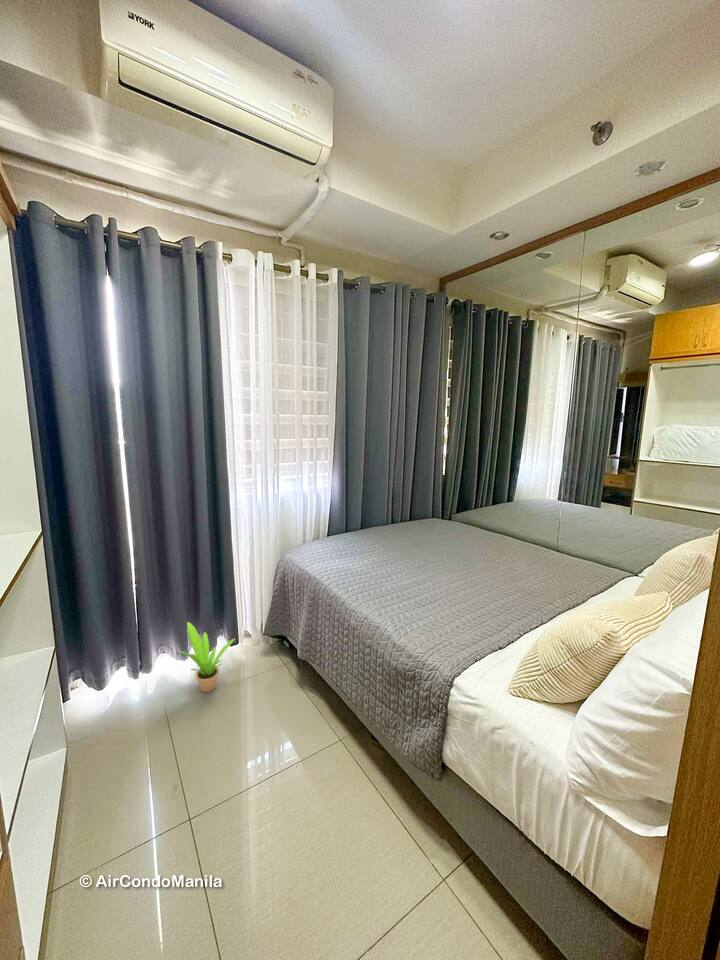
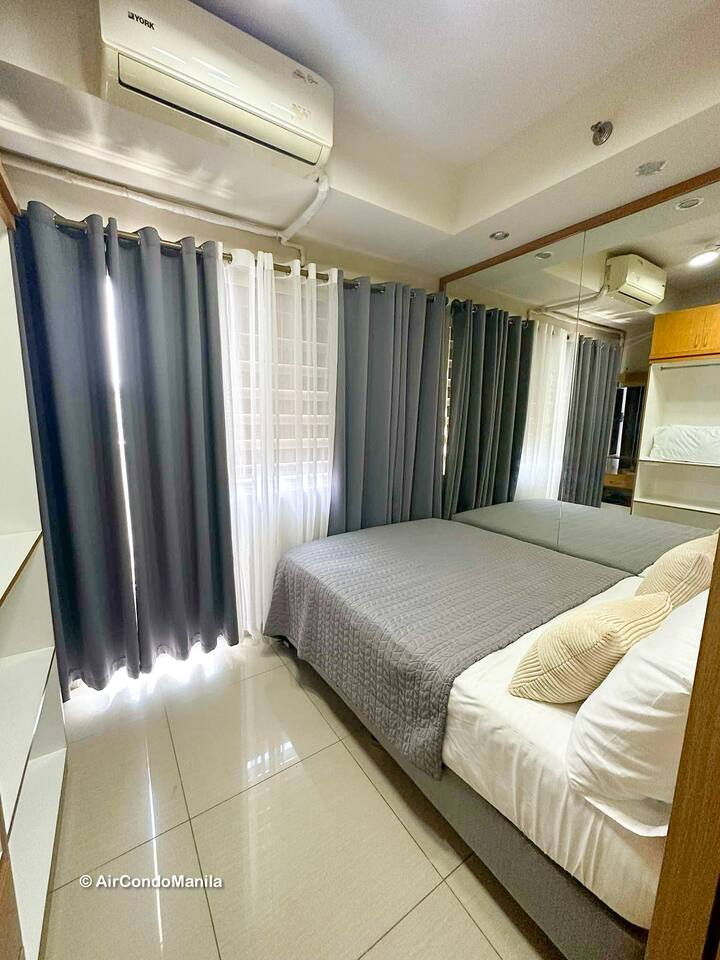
- potted plant (208, 659)
